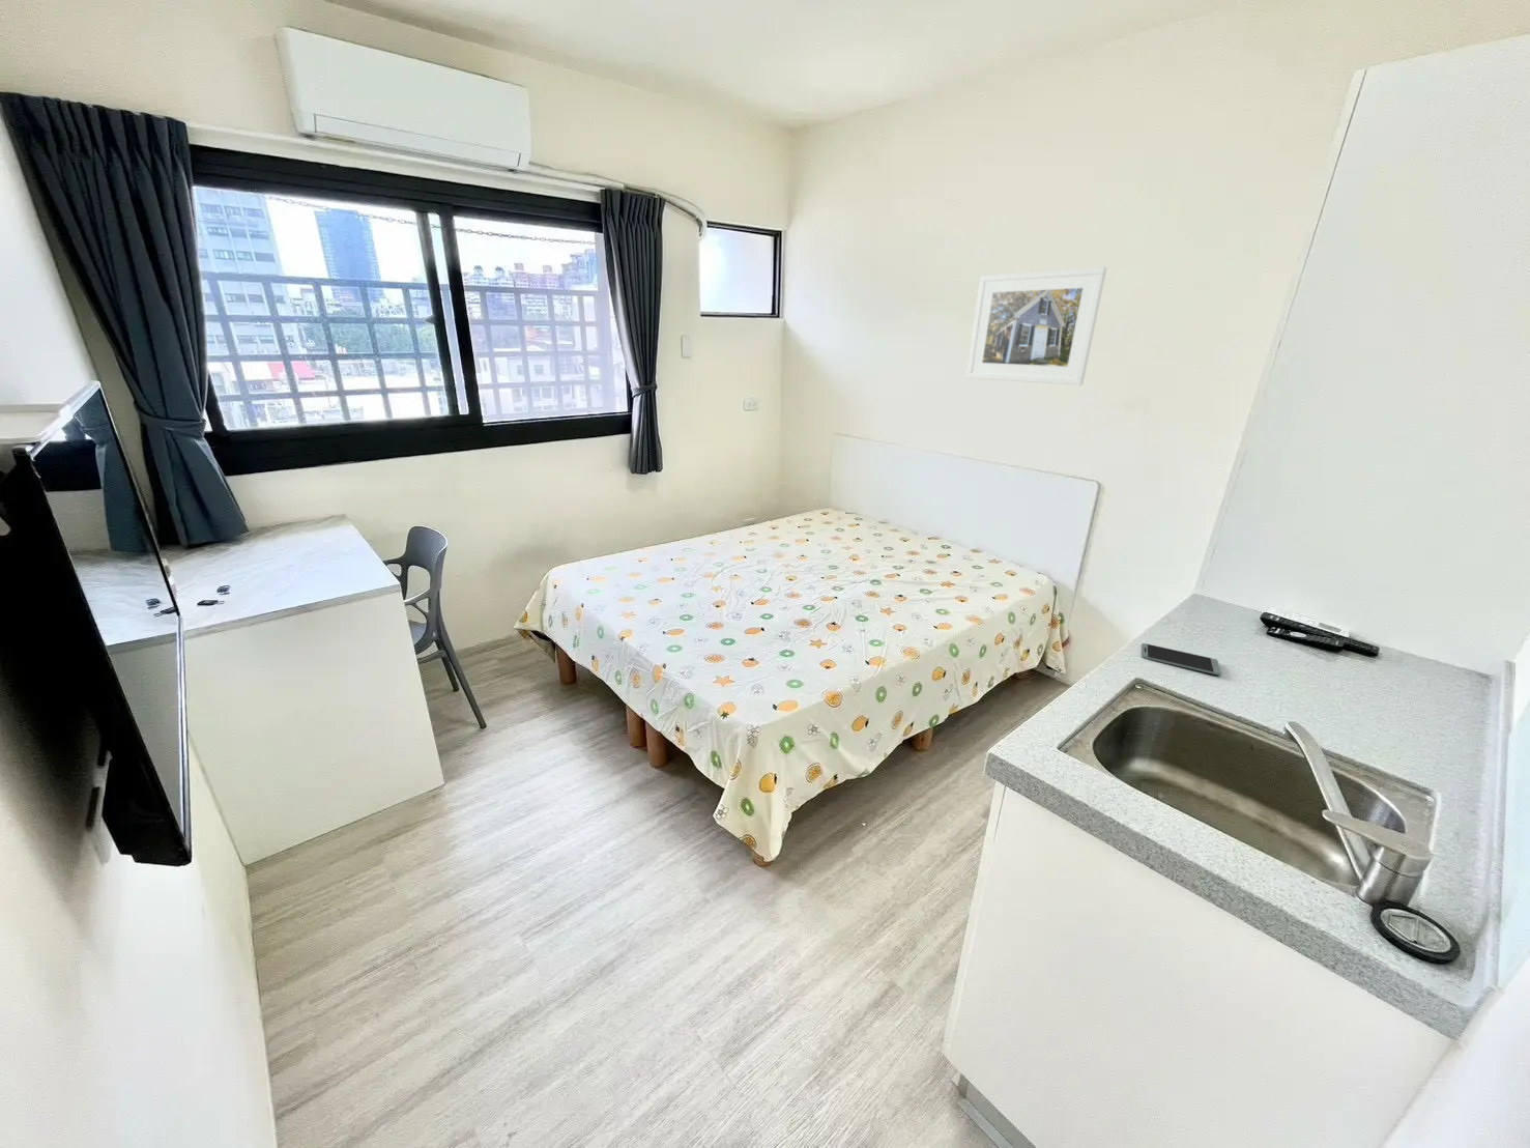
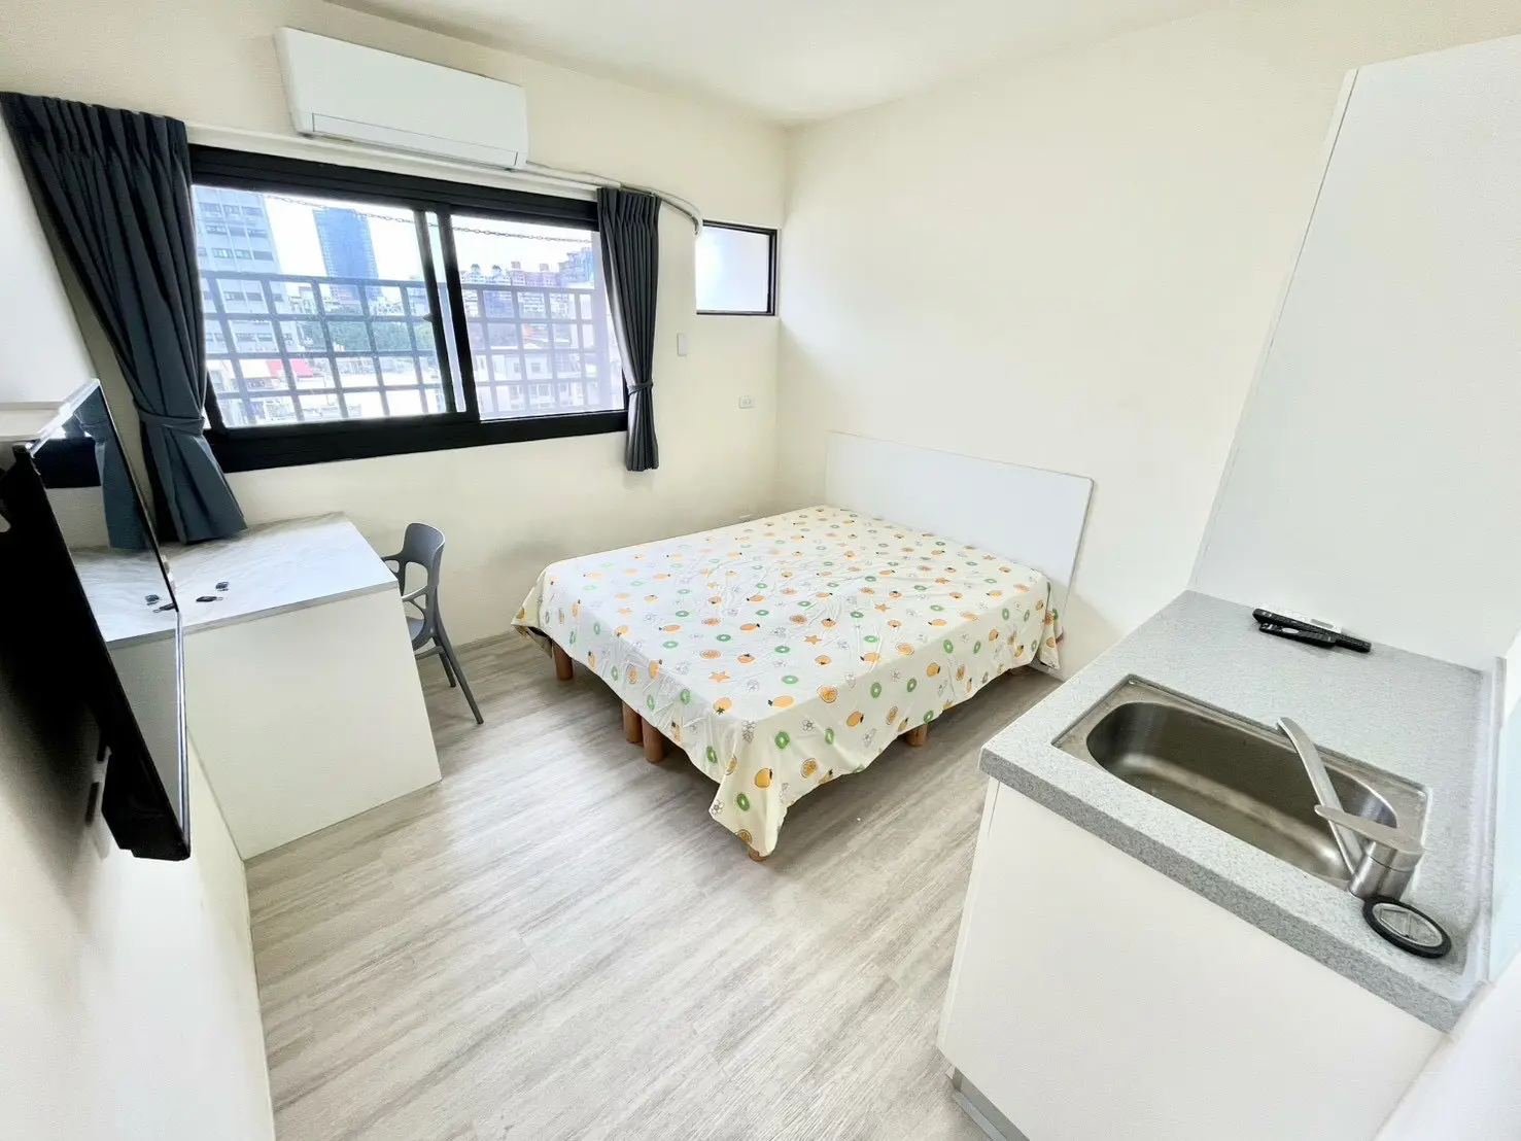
- smartphone (1179, 658)
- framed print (1028, 328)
